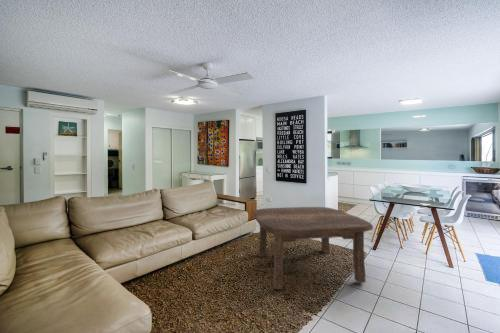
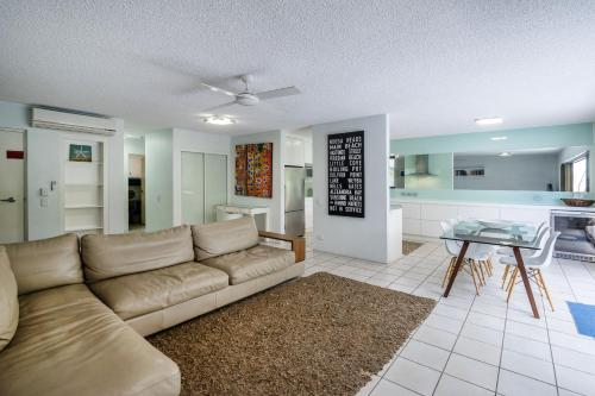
- coffee table (305, 238)
